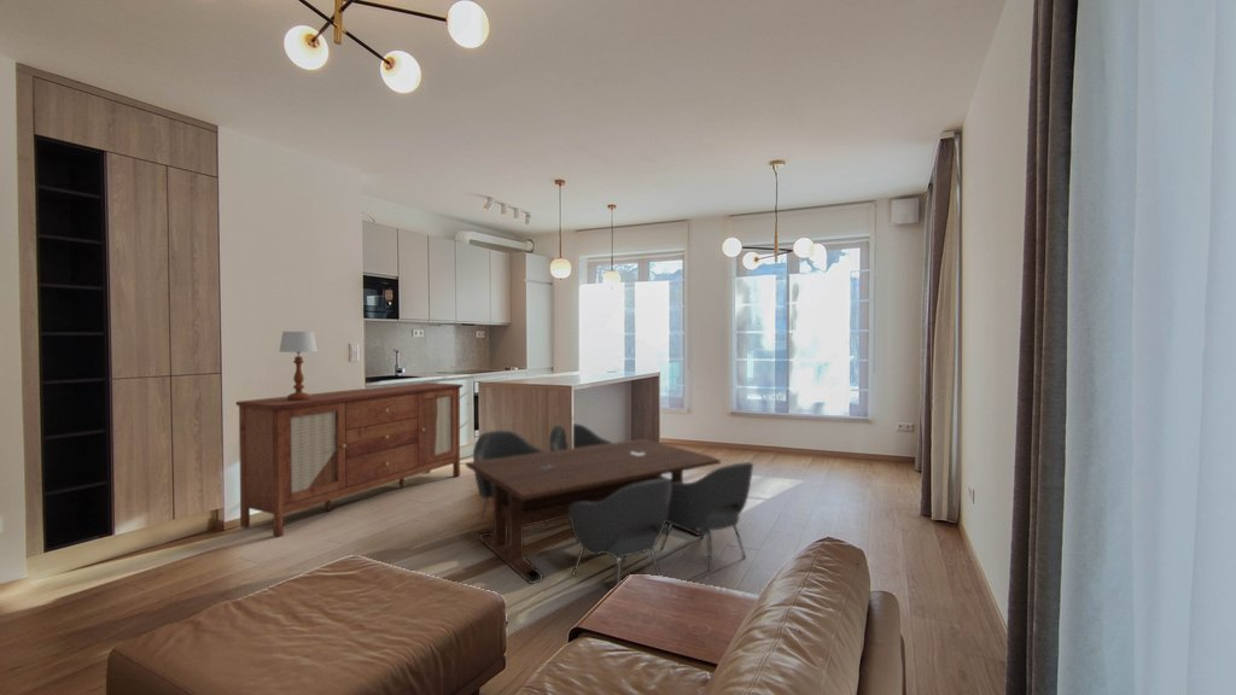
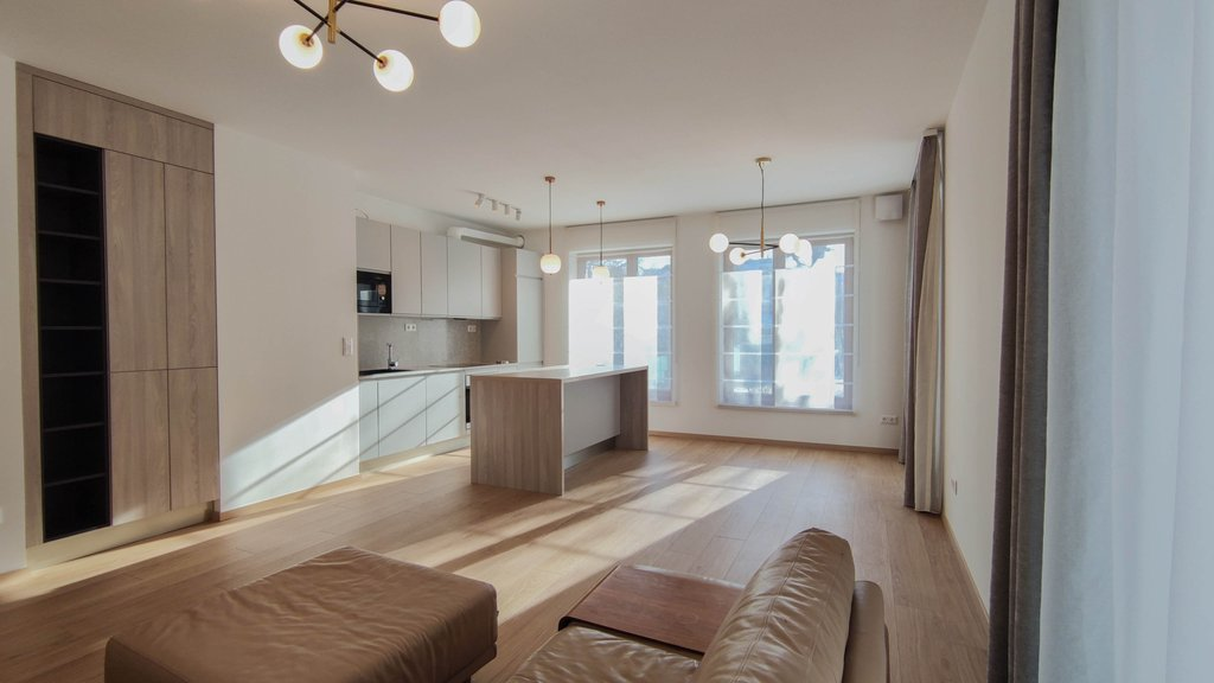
- dining table (596, 491)
- sideboard (367, 444)
- table lamp (298, 364)
